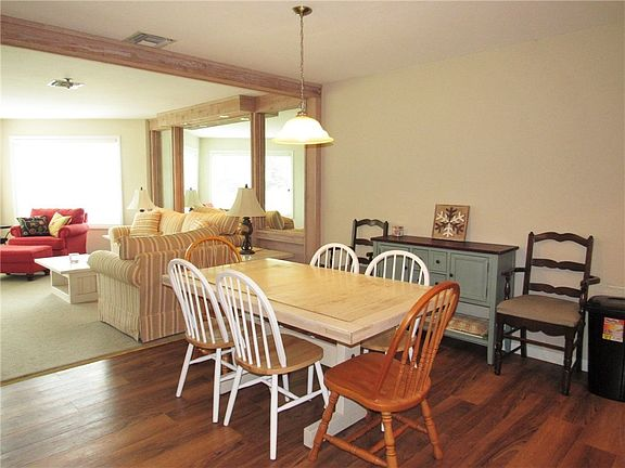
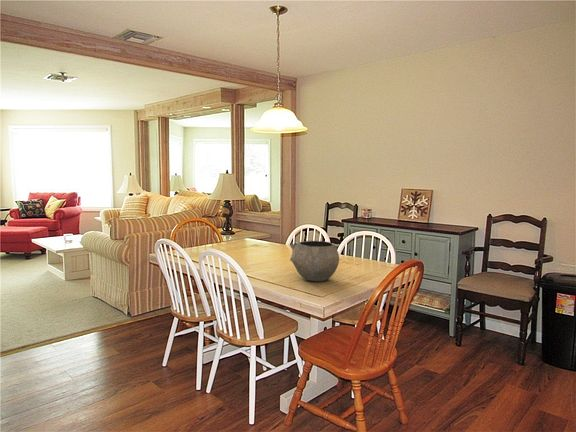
+ bowl (314, 261)
